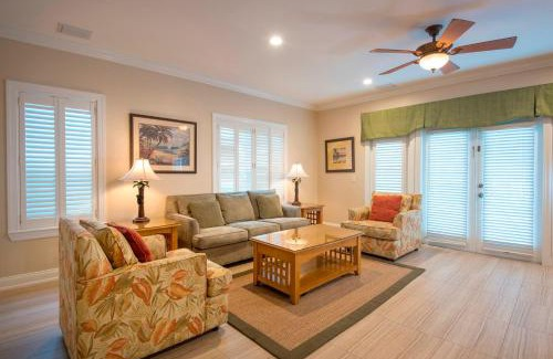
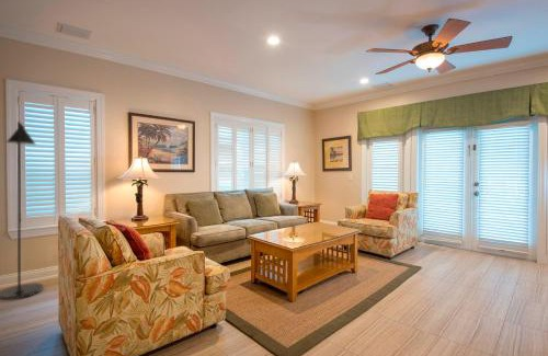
+ floor lamp (20, 207)
